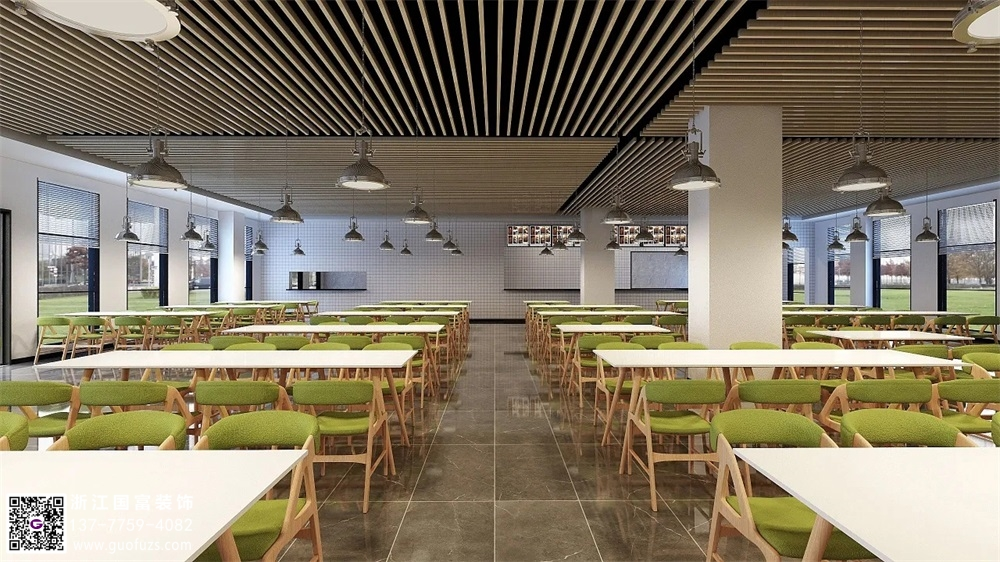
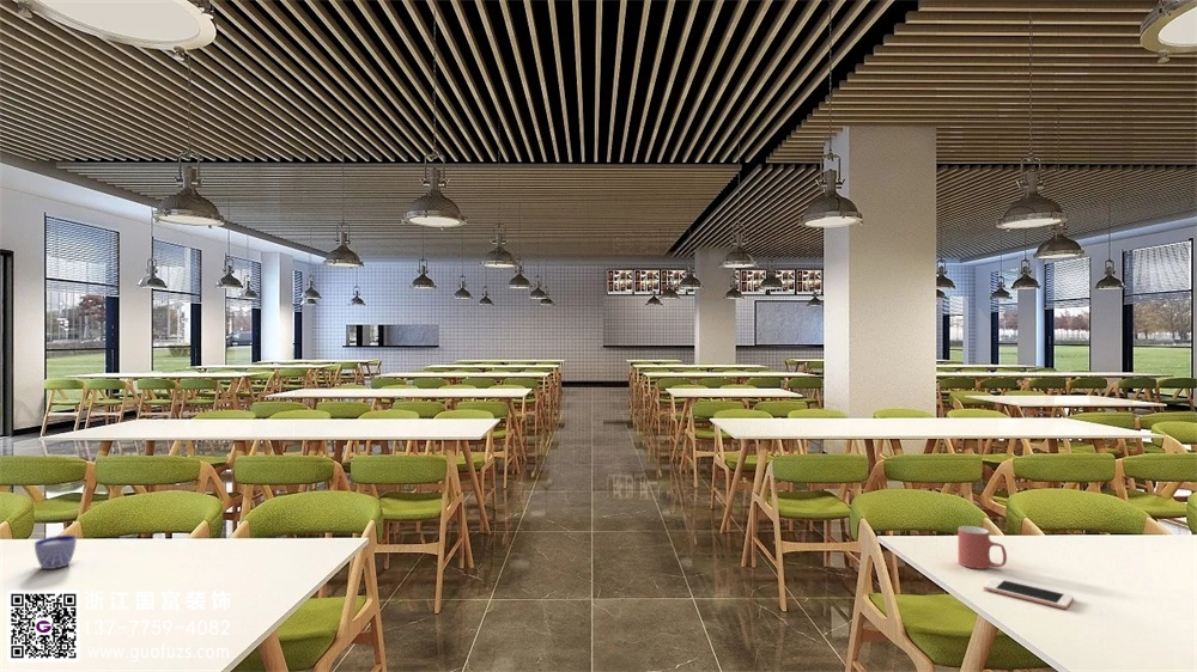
+ mug (982, 548)
+ cell phone (1027, 592)
+ cup (54, 551)
